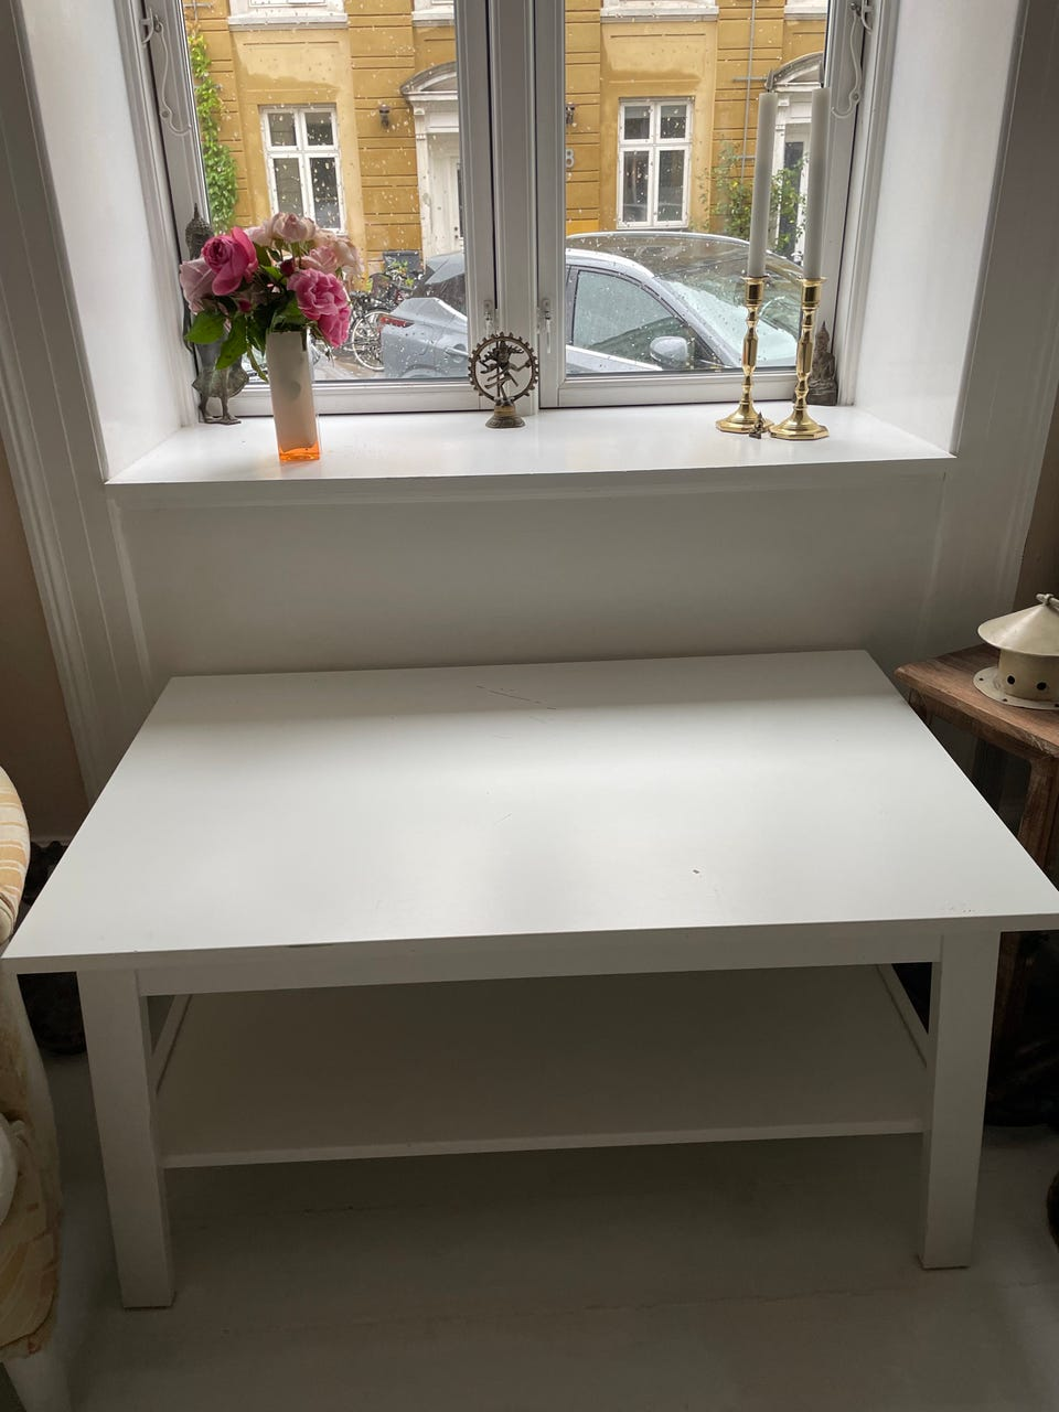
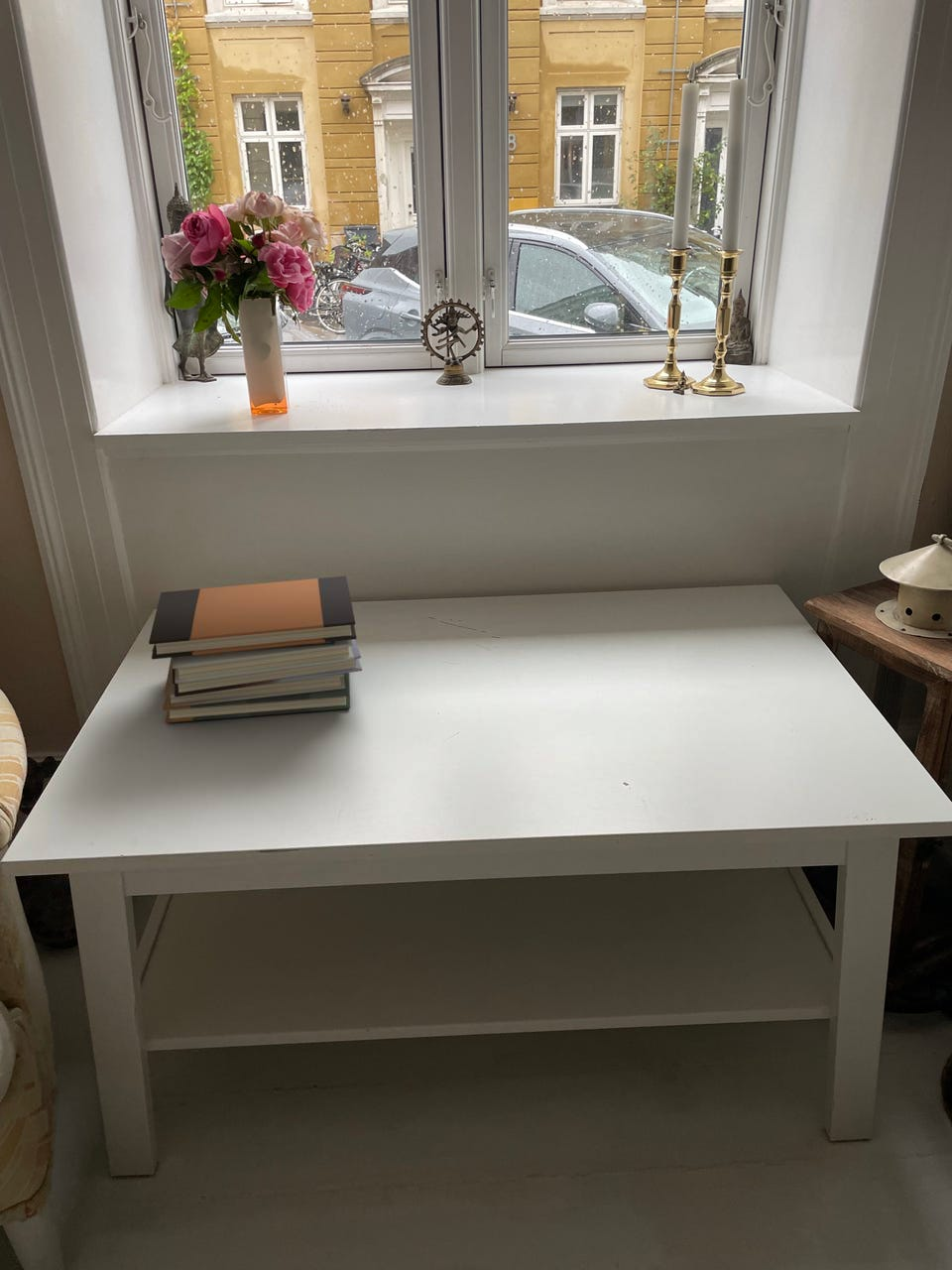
+ book stack (261, 648)
